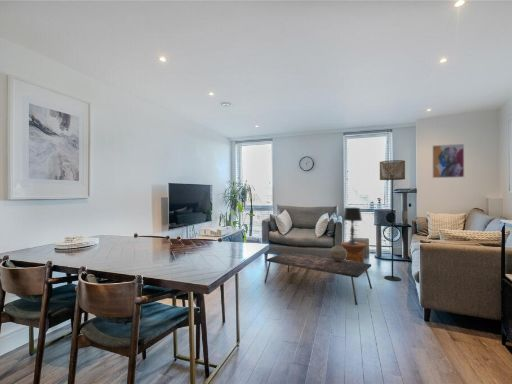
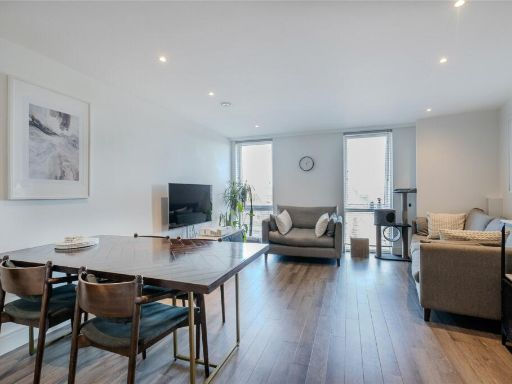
- floor lamp (392, 220)
- coffee table (317, 270)
- decorative sphere (337, 253)
- wall art (447, 161)
- table lamp (352, 225)
- side table (353, 256)
